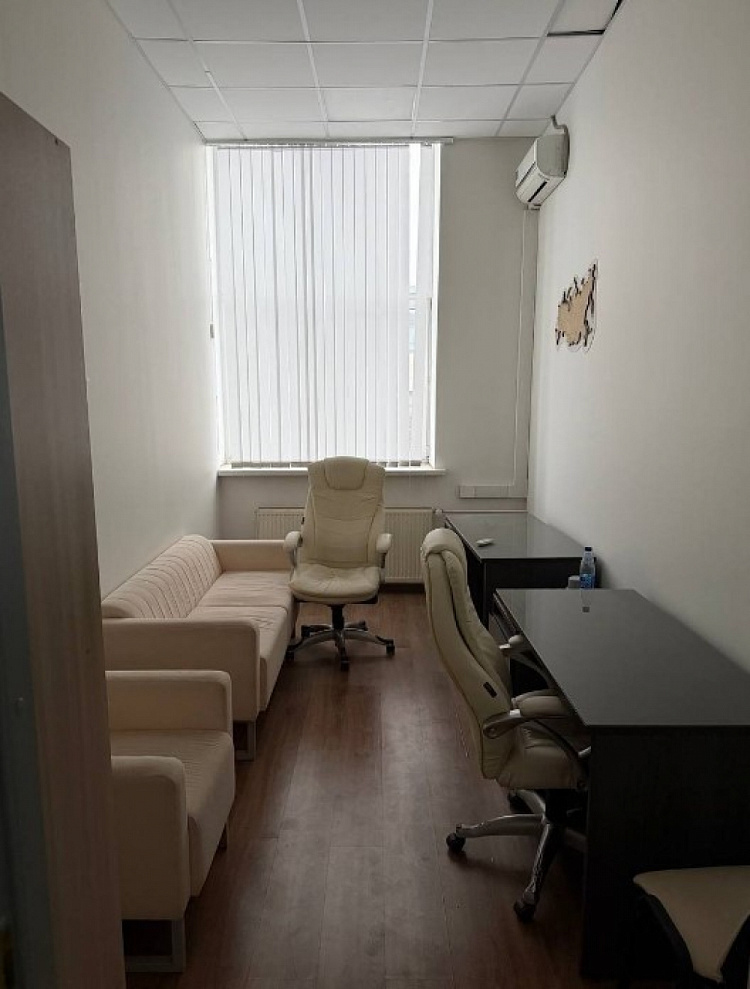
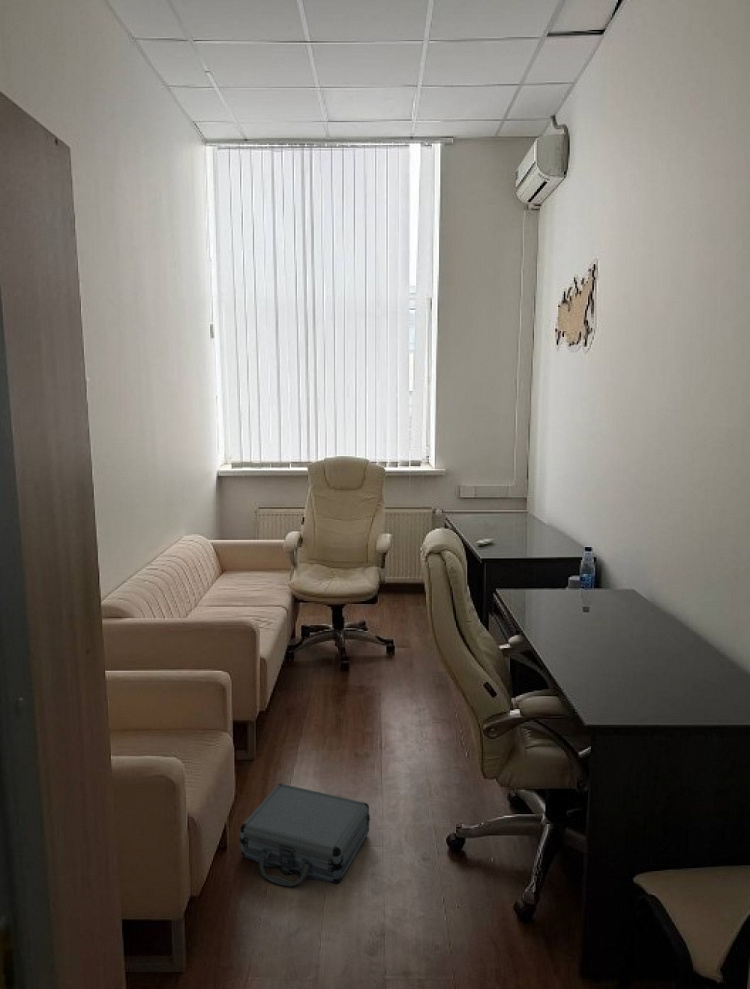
+ briefcase (306, 830)
